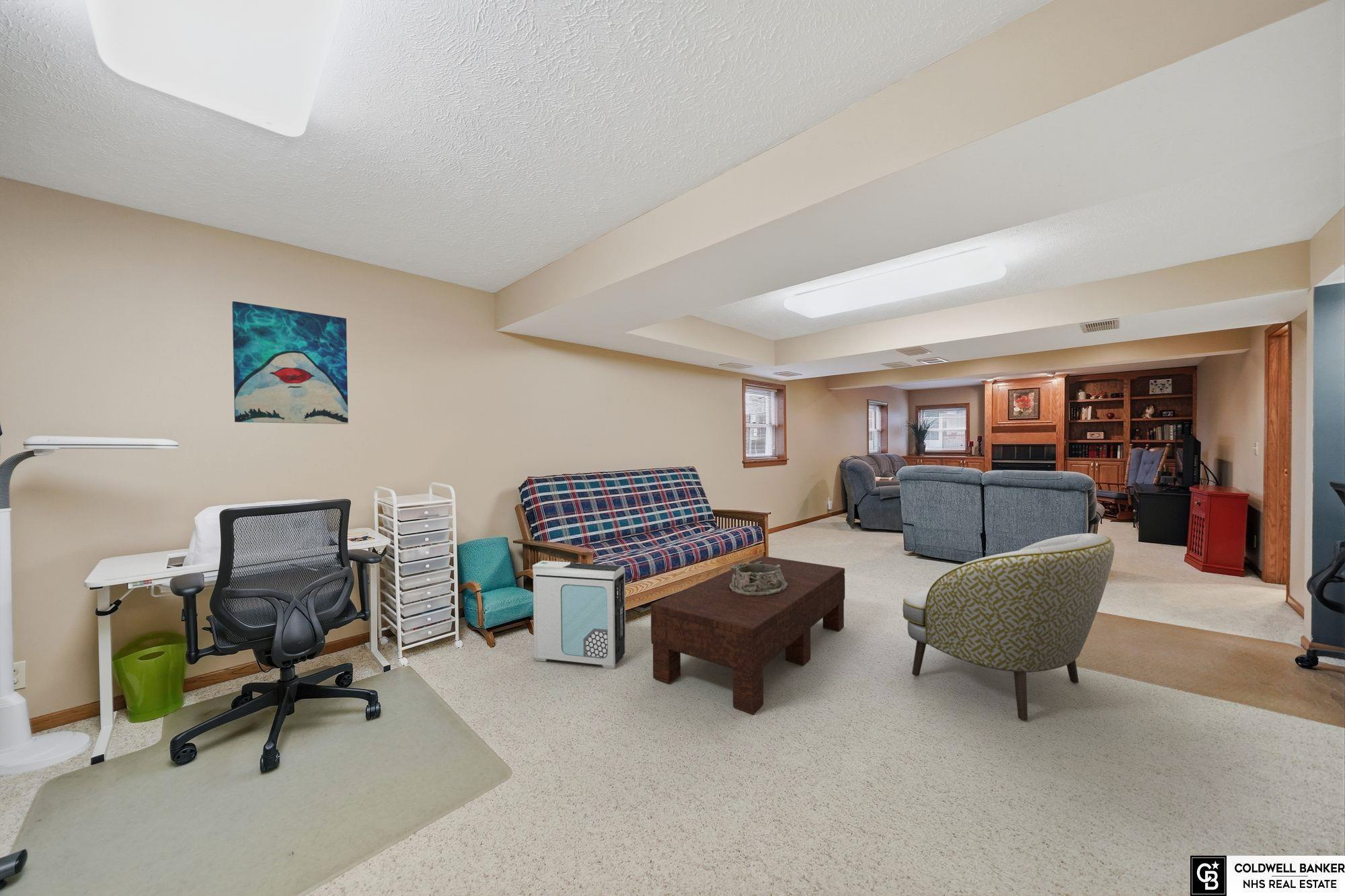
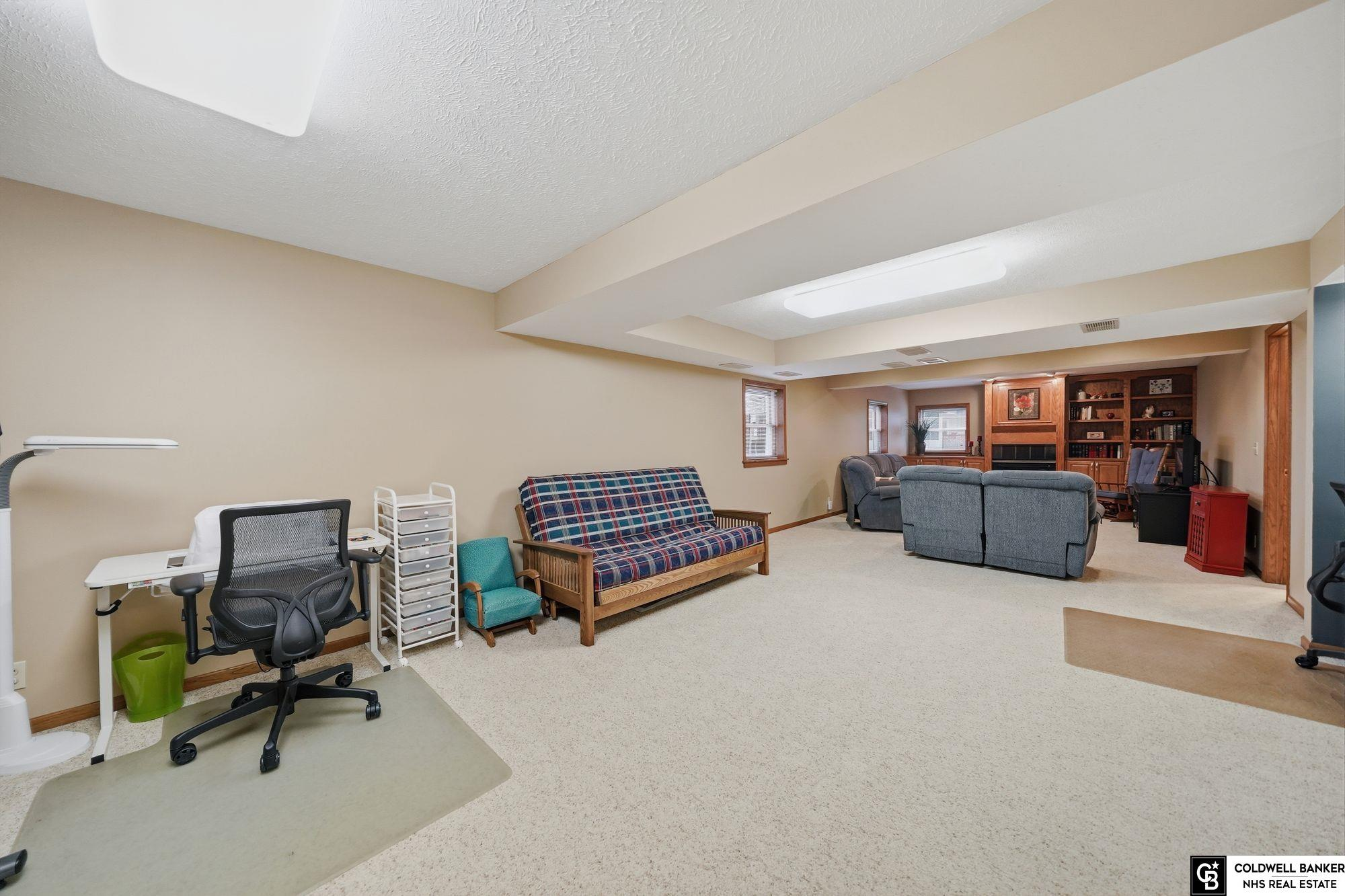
- wall art (294, 367)
- air purifier (580, 611)
- armchair (1006, 606)
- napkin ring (757, 576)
- coffee table (759, 616)
